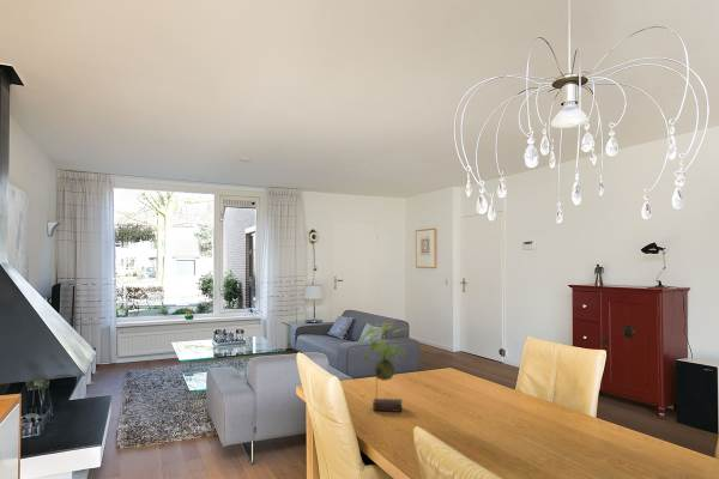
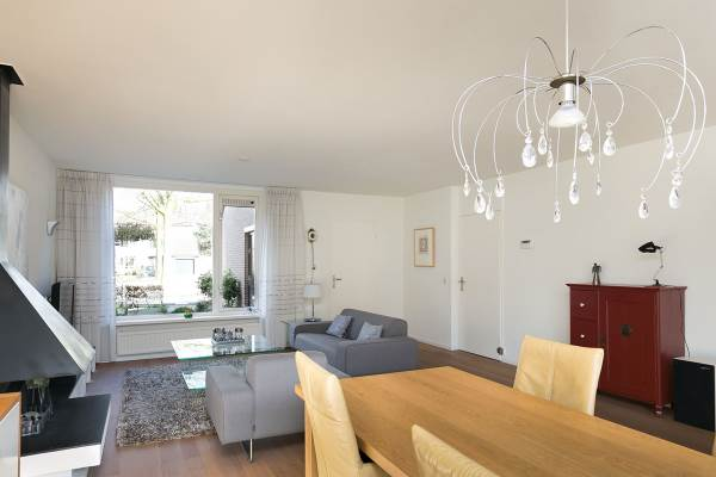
- plant (383, 362)
